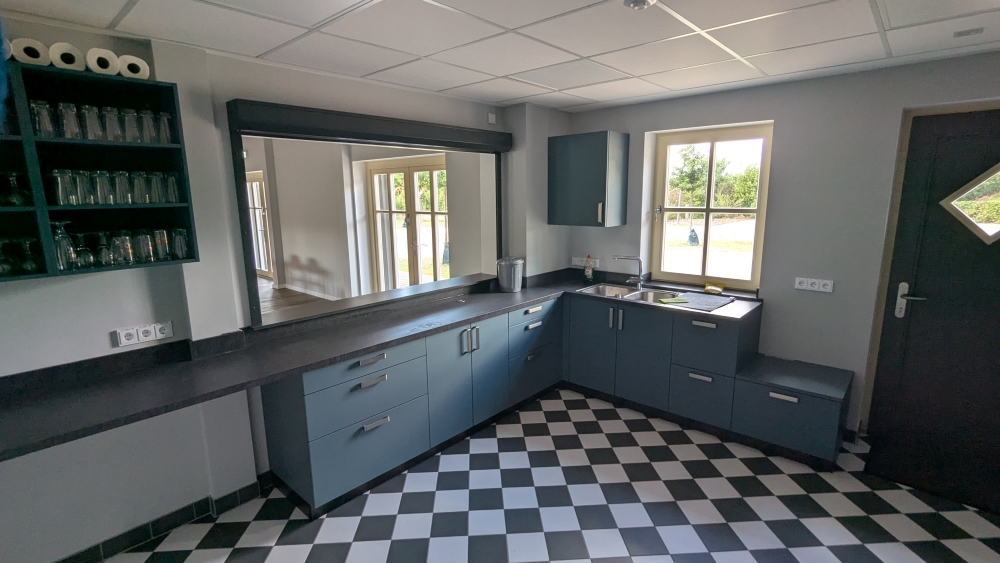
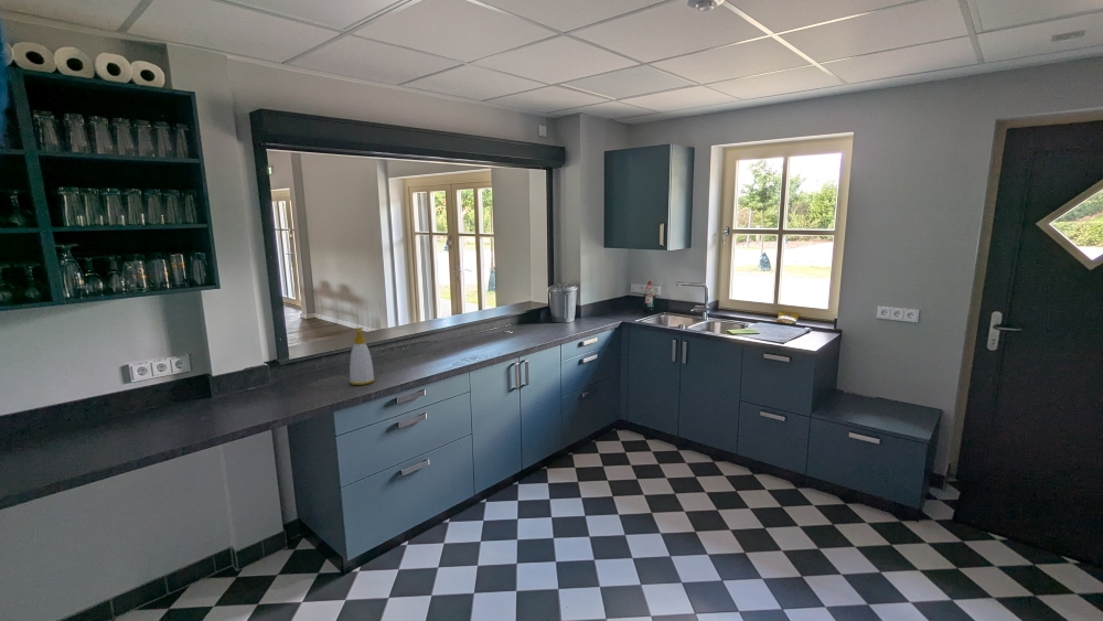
+ soap bottle (360, 354)
